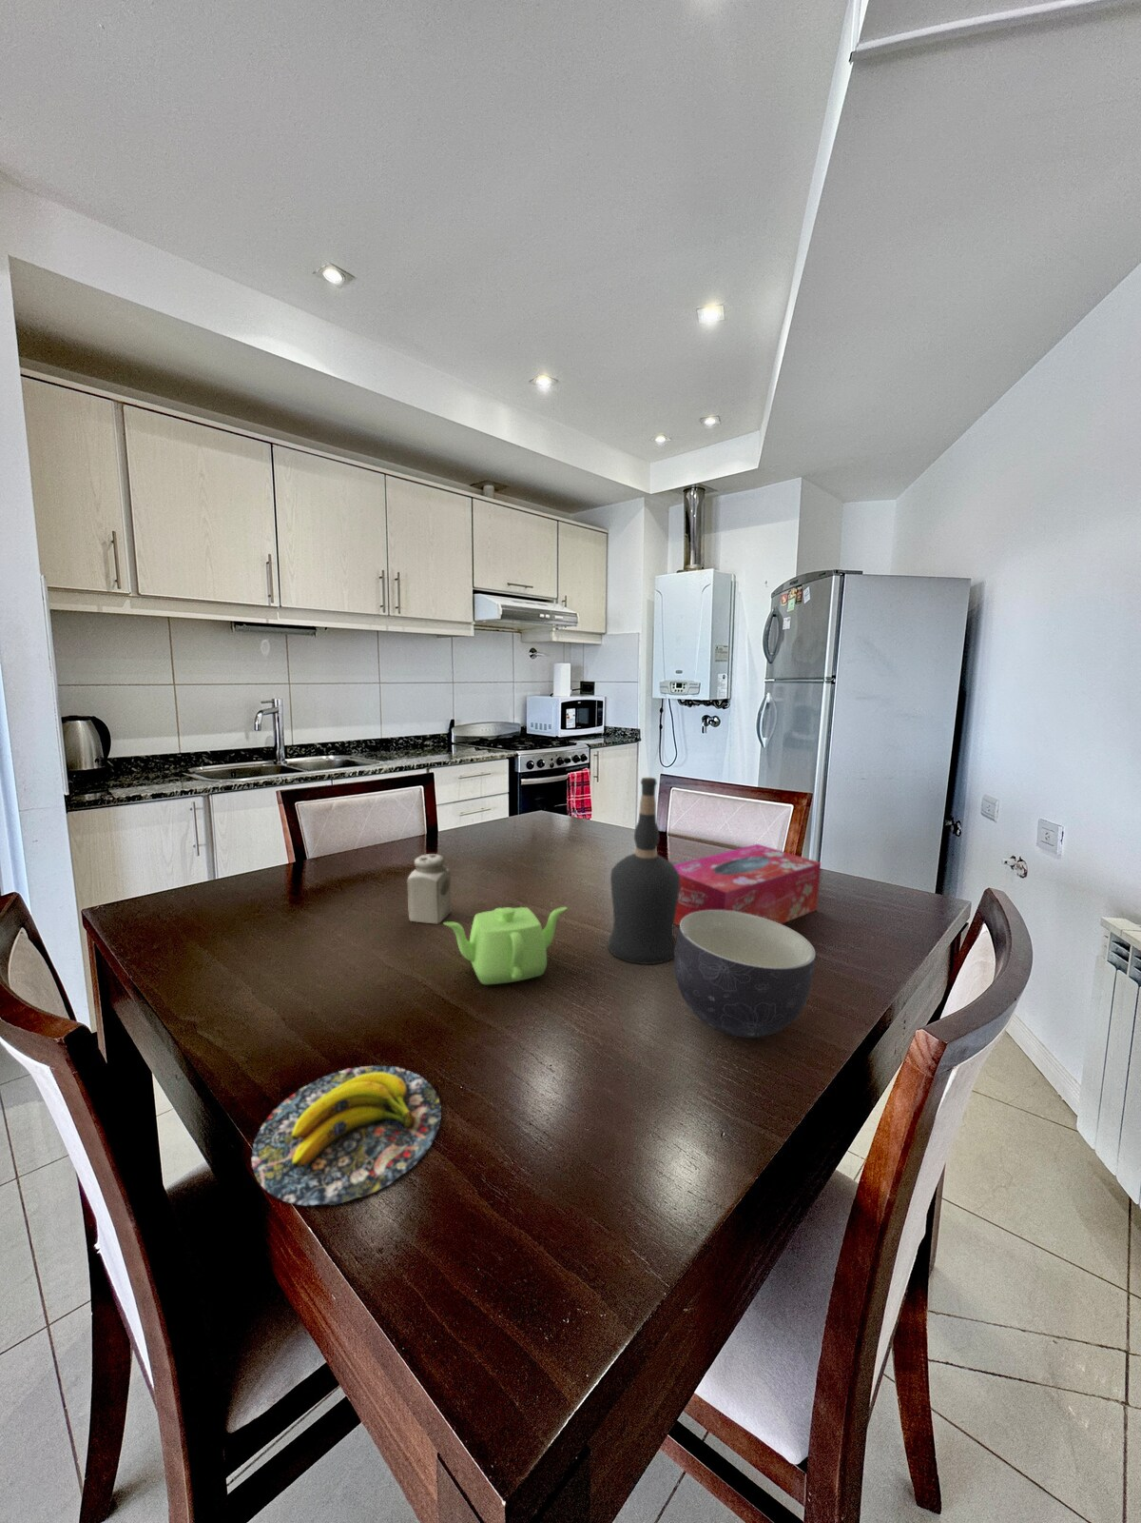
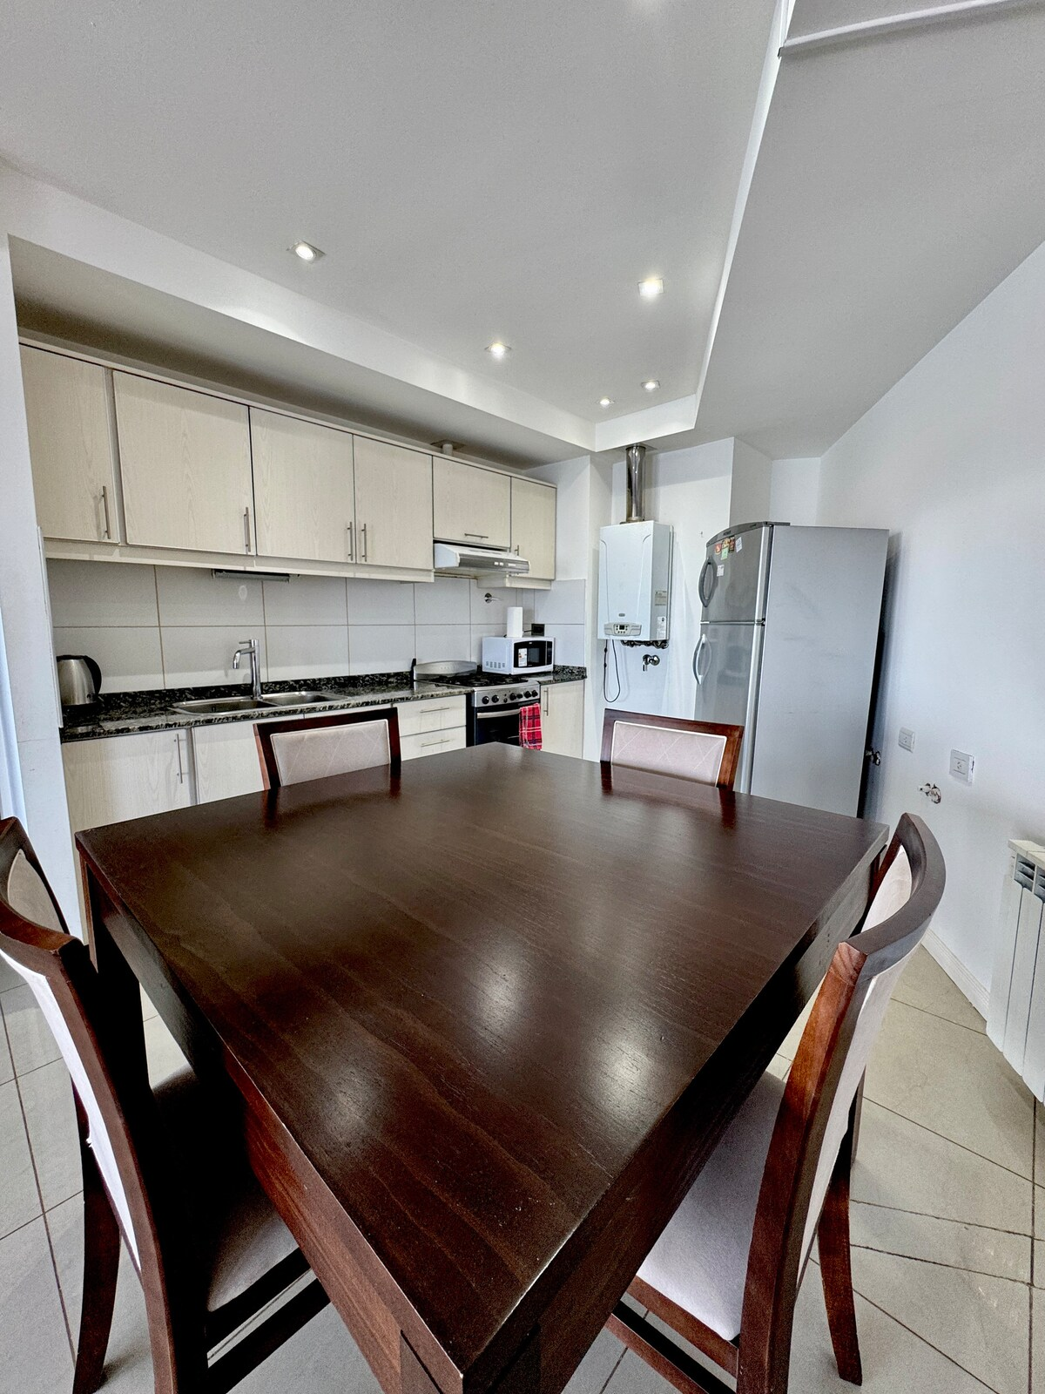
- bowl (741, 975)
- banana (350, 1109)
- tissue box (742, 889)
- liquor bottle (645, 865)
- salt shaker (429, 886)
- teapot (507, 939)
